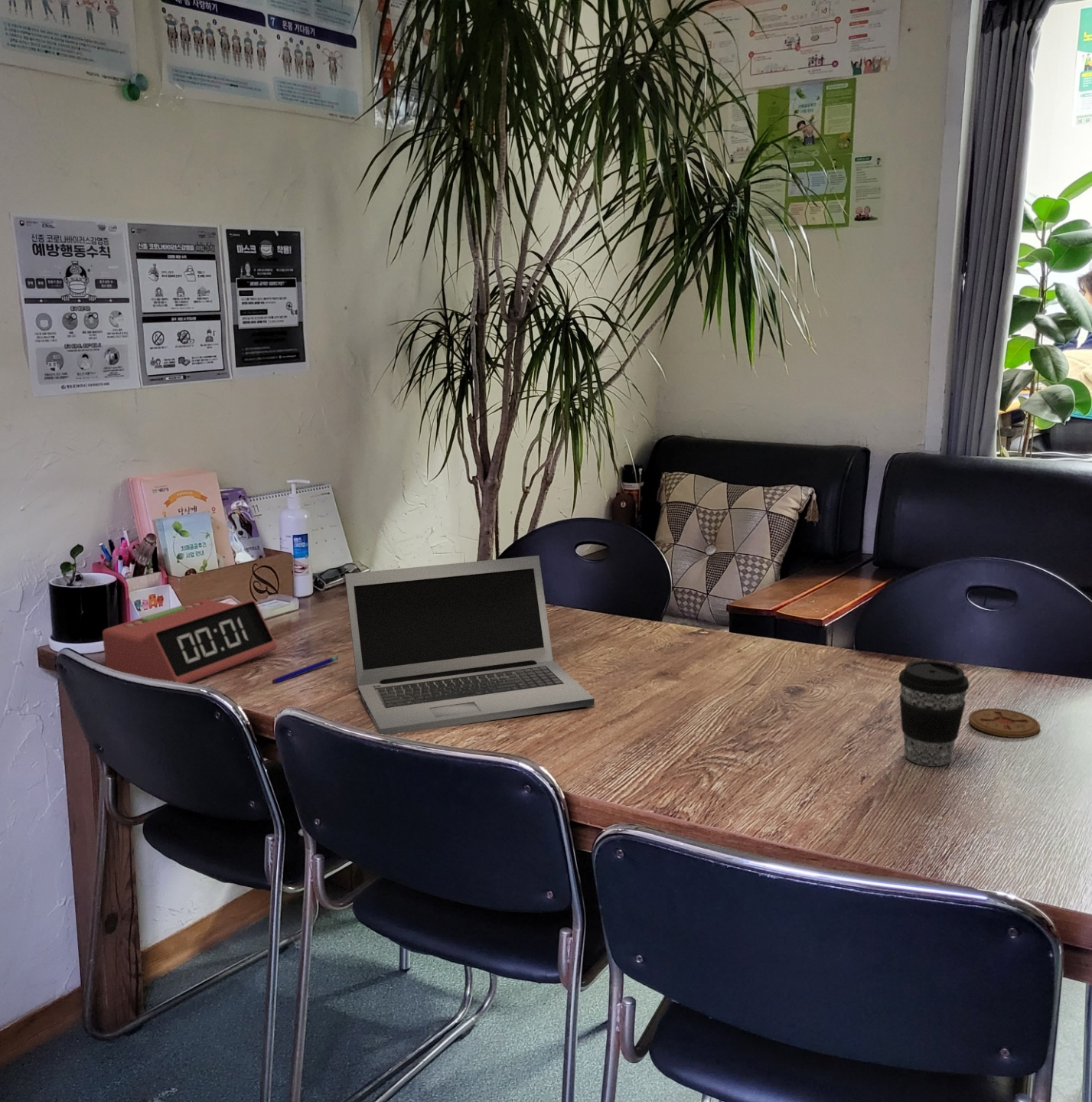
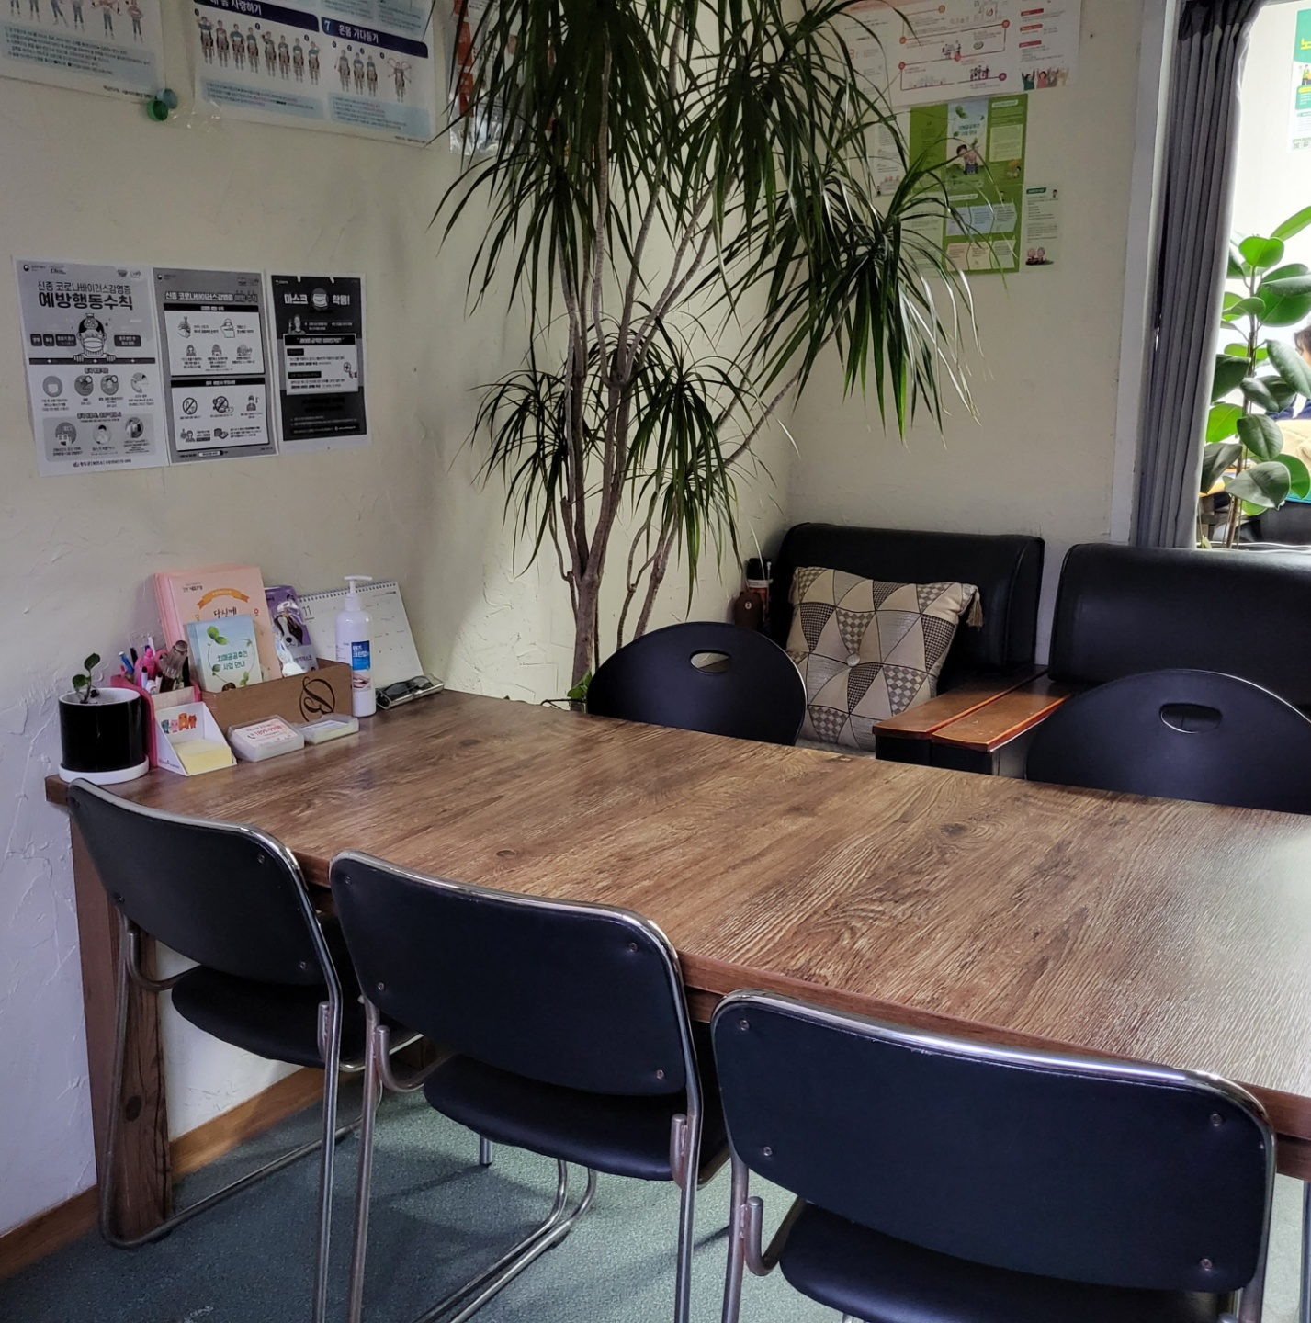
- coffee cup (931, 714)
- laptop (466, 639)
- coaster (1003, 722)
- alarm clock (191, 636)
- pen (306, 669)
